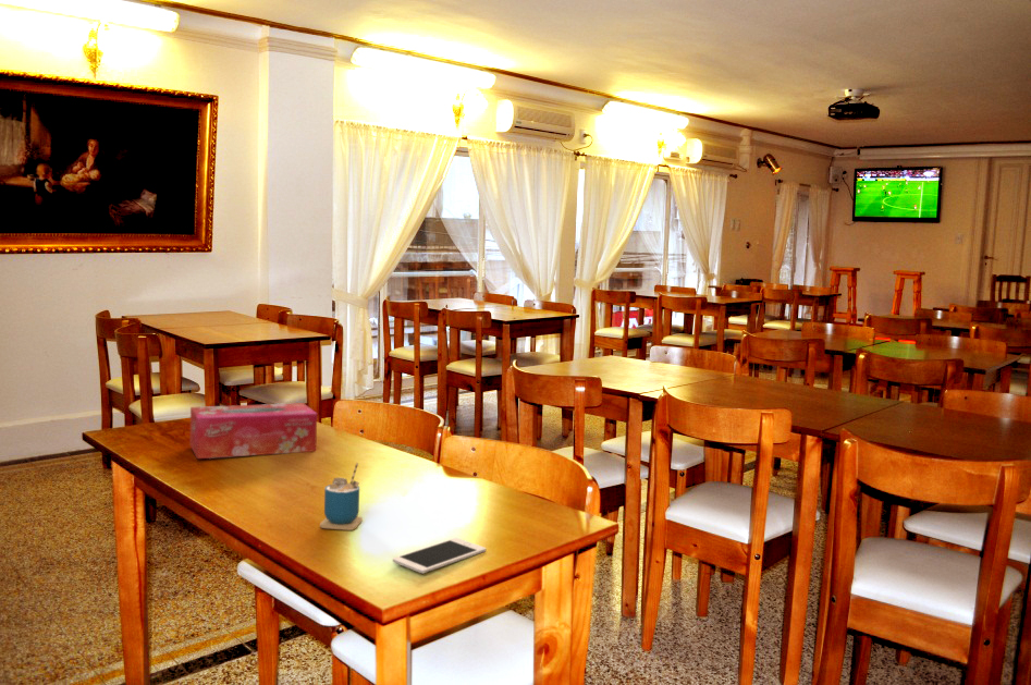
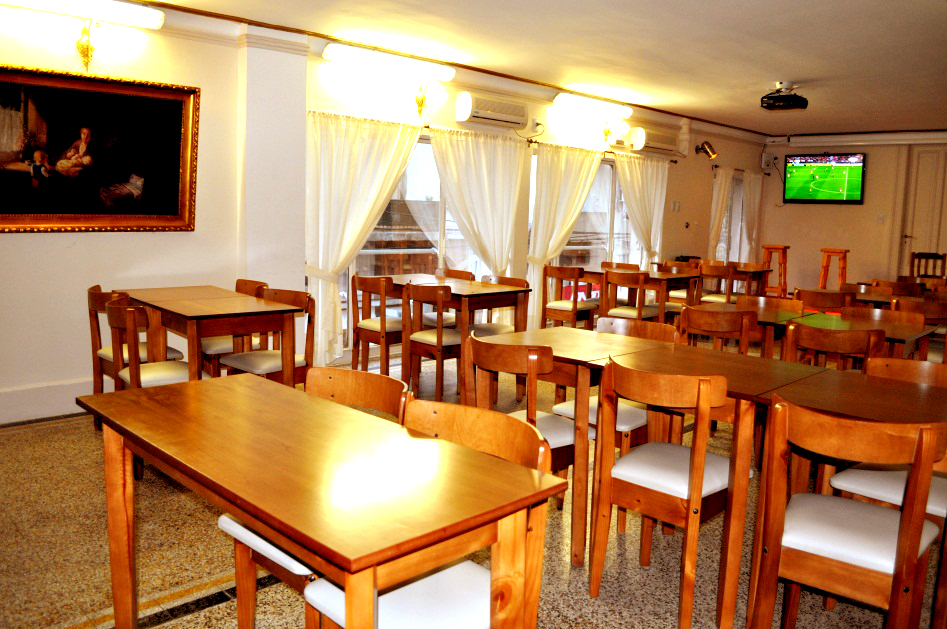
- tissue box (253, 429)
- cup (342, 493)
- cell phone (440, 554)
